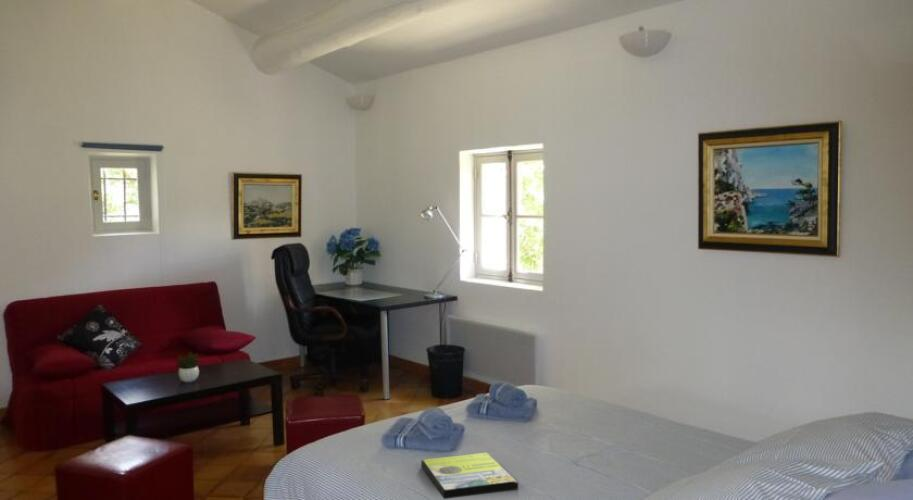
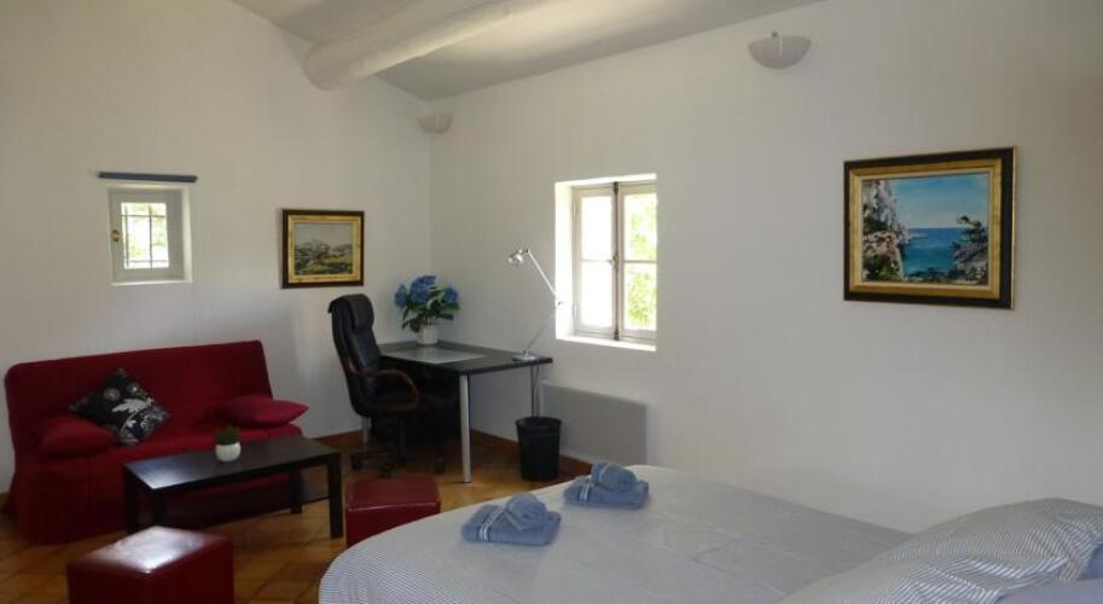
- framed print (467, 473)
